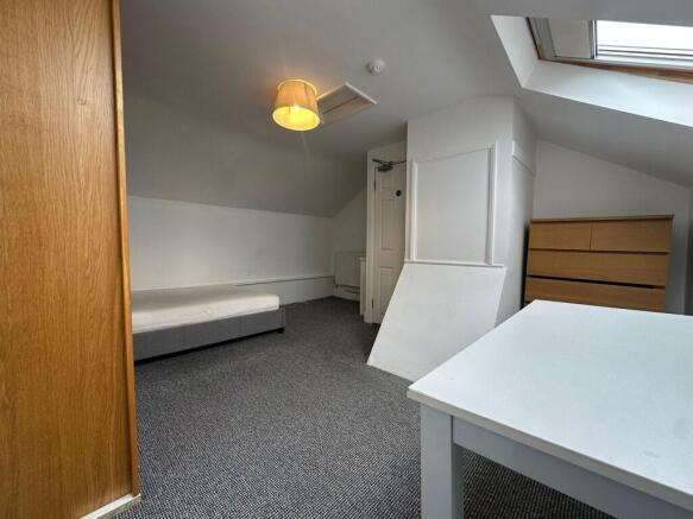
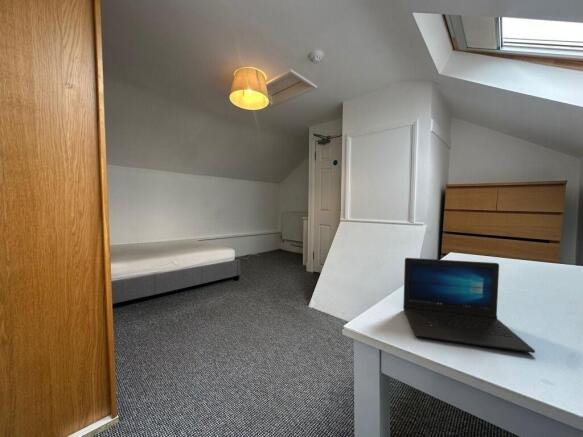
+ laptop (458, 297)
